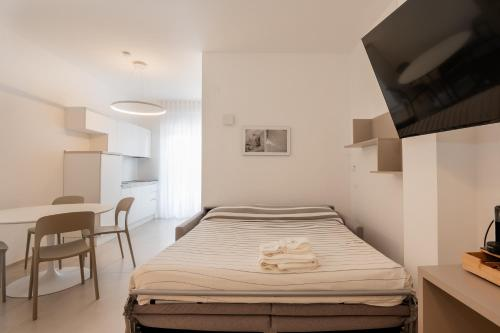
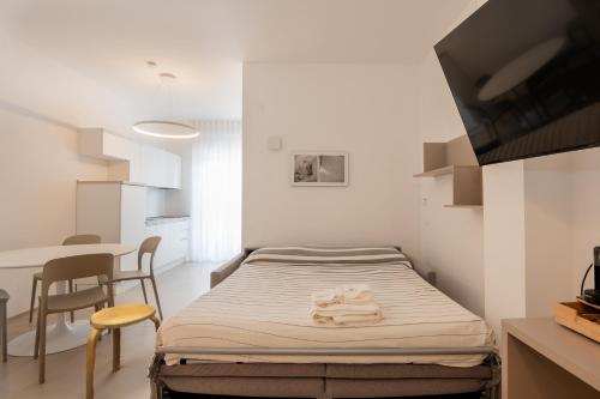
+ stool (119, 349)
